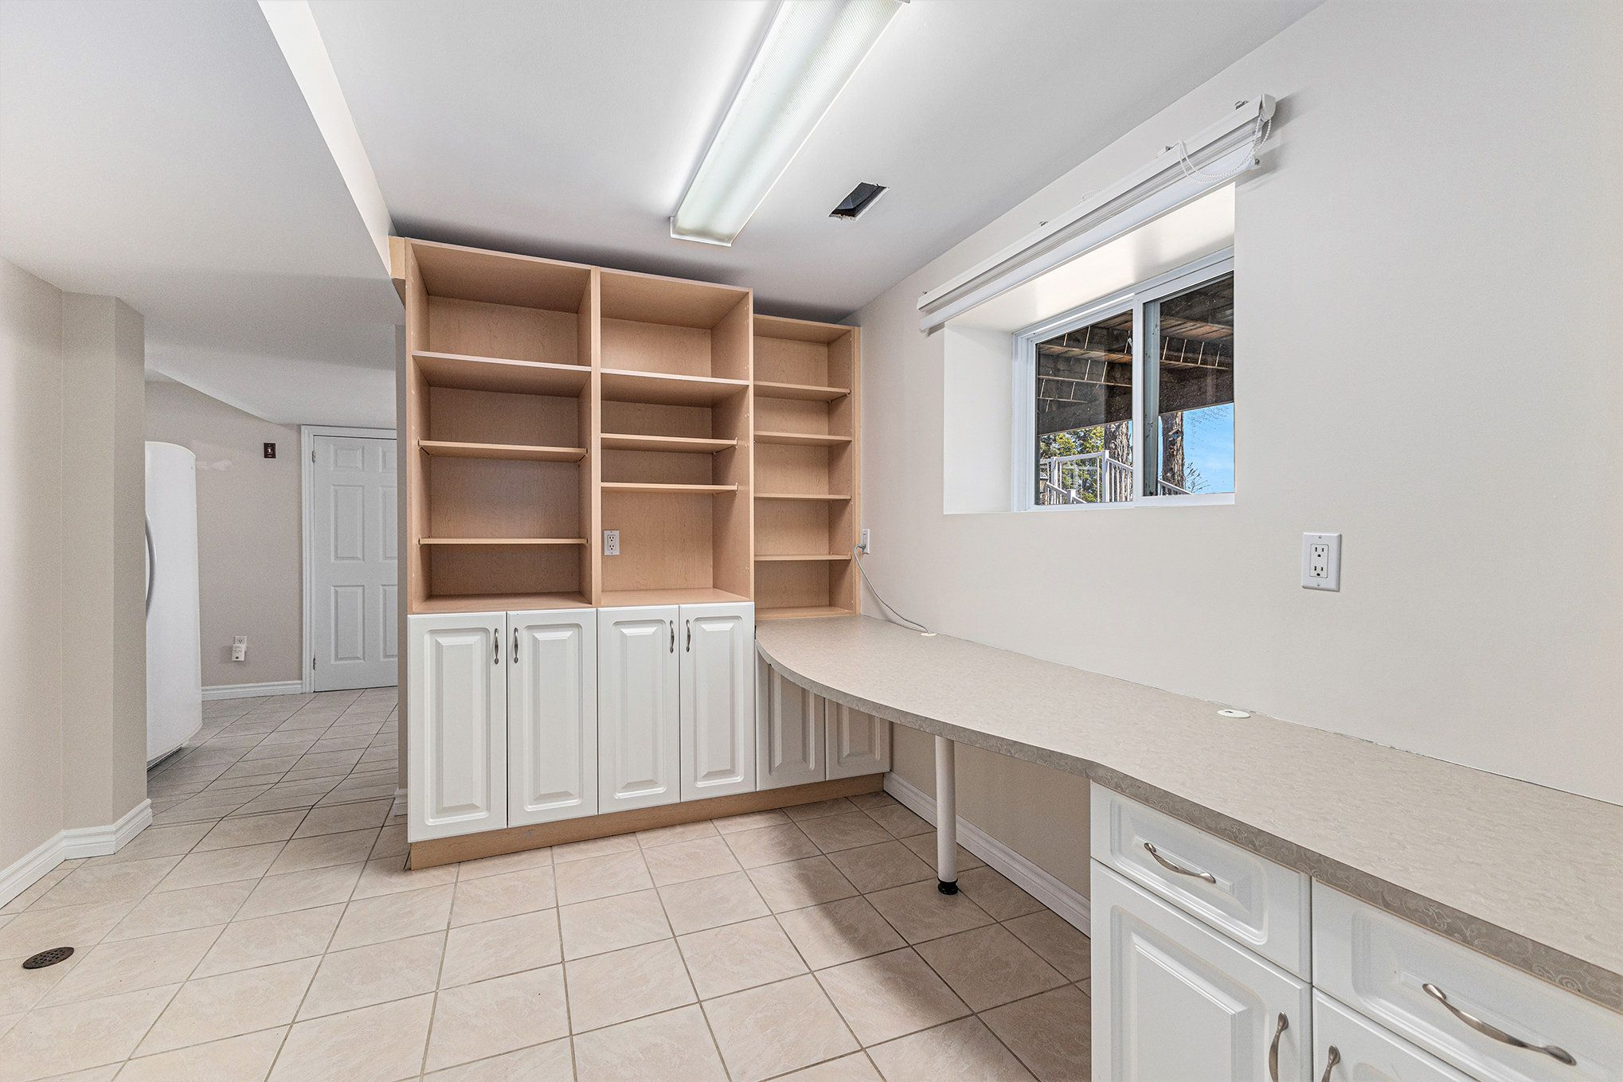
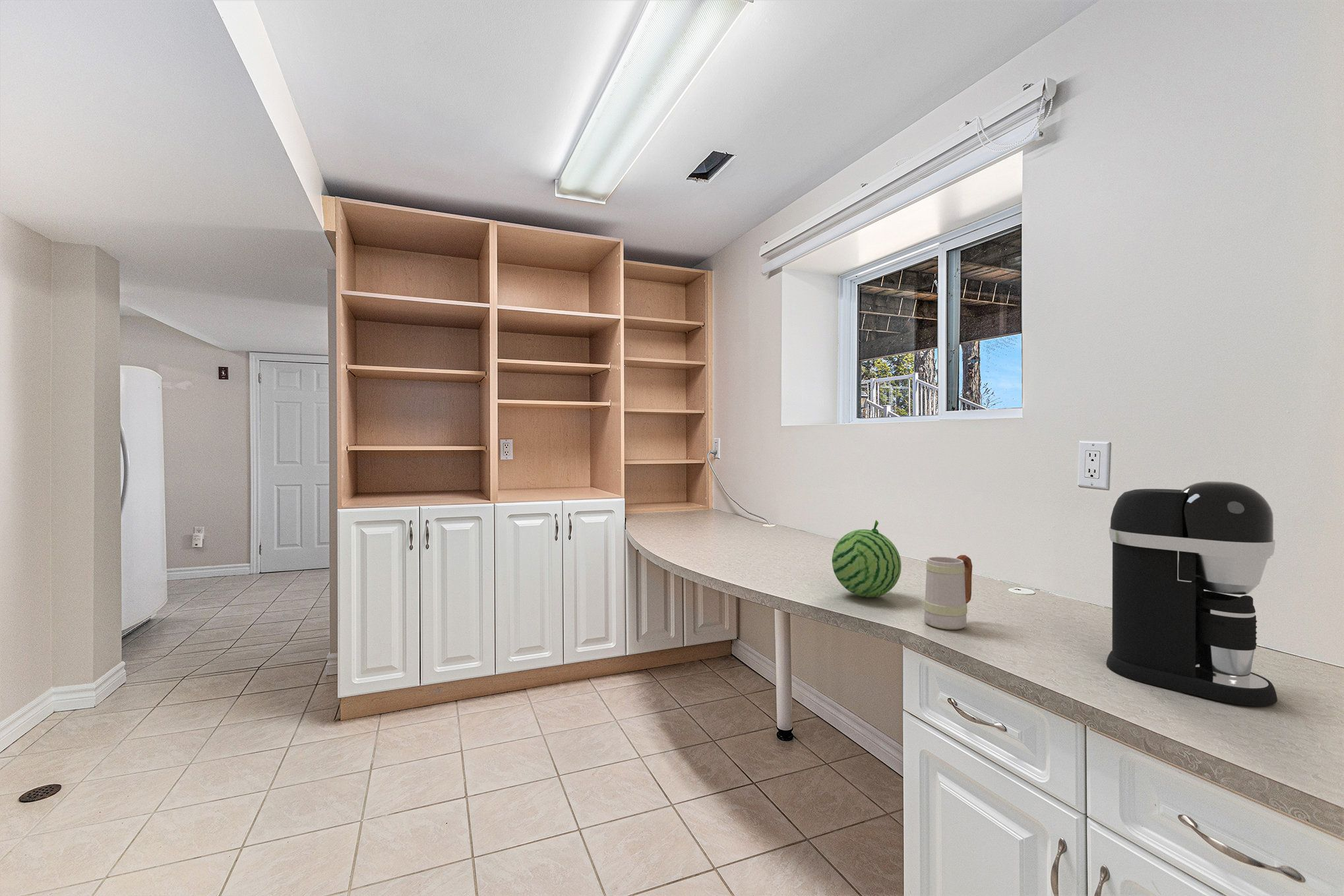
+ fruit (866, 558)
+ coffee maker (1186, 580)
+ mug (951, 589)
